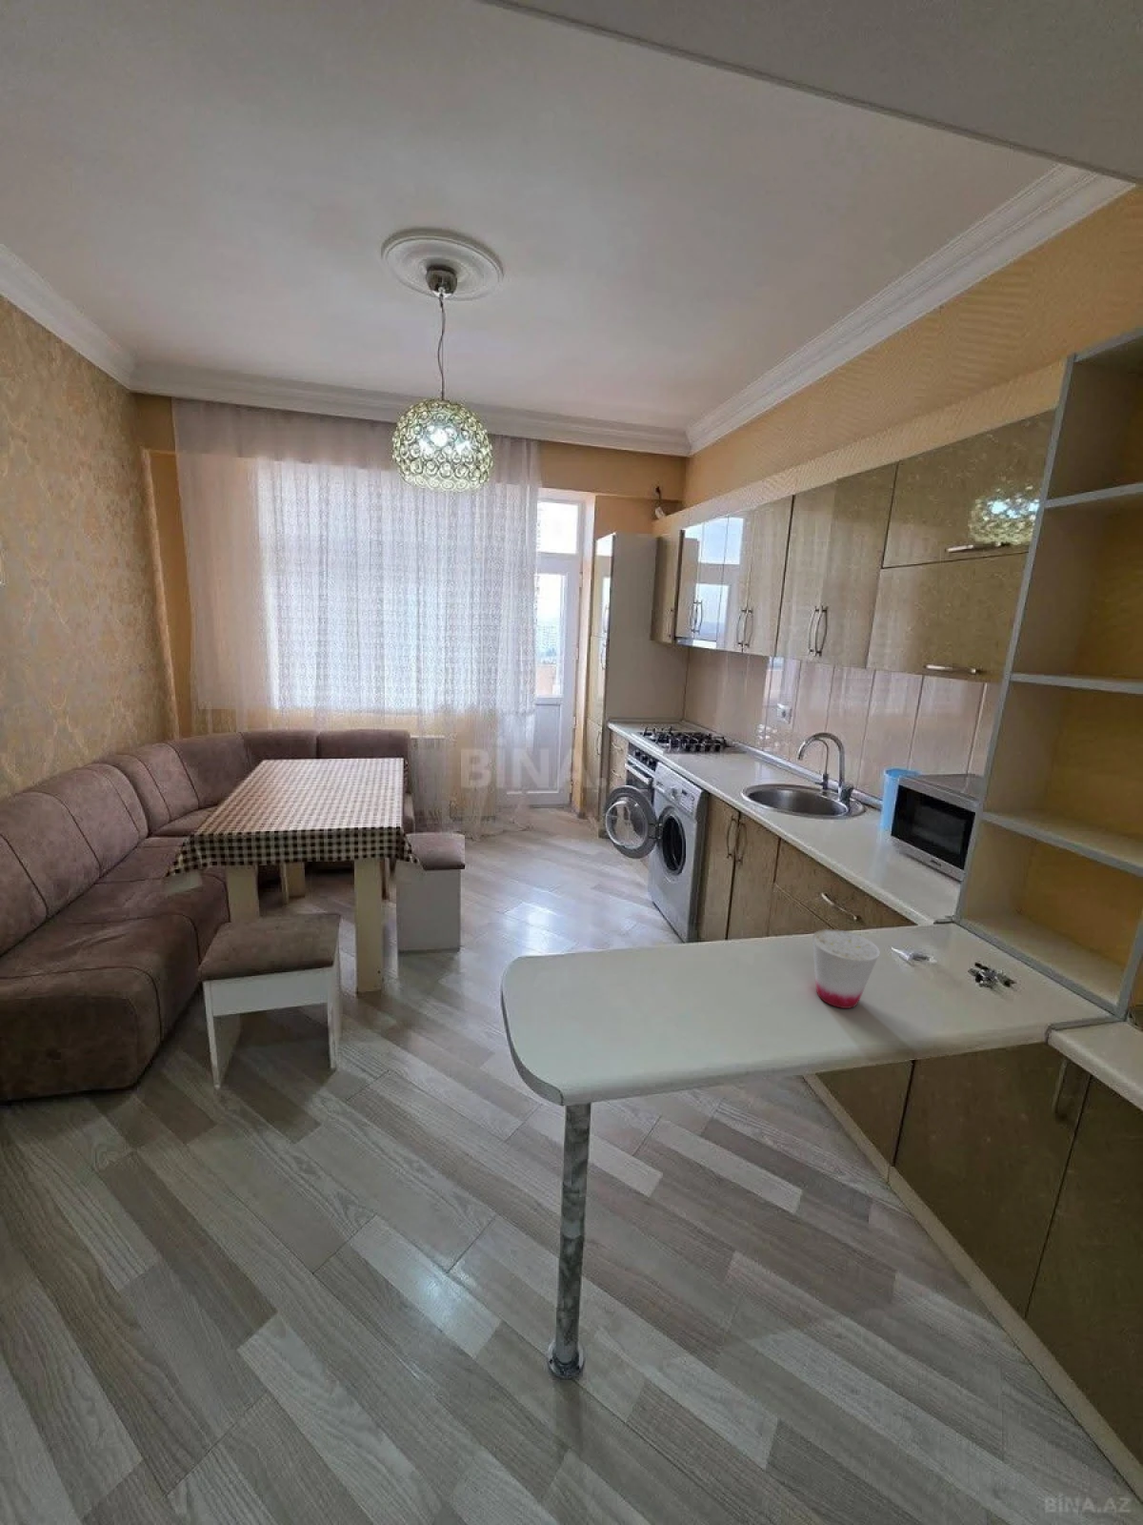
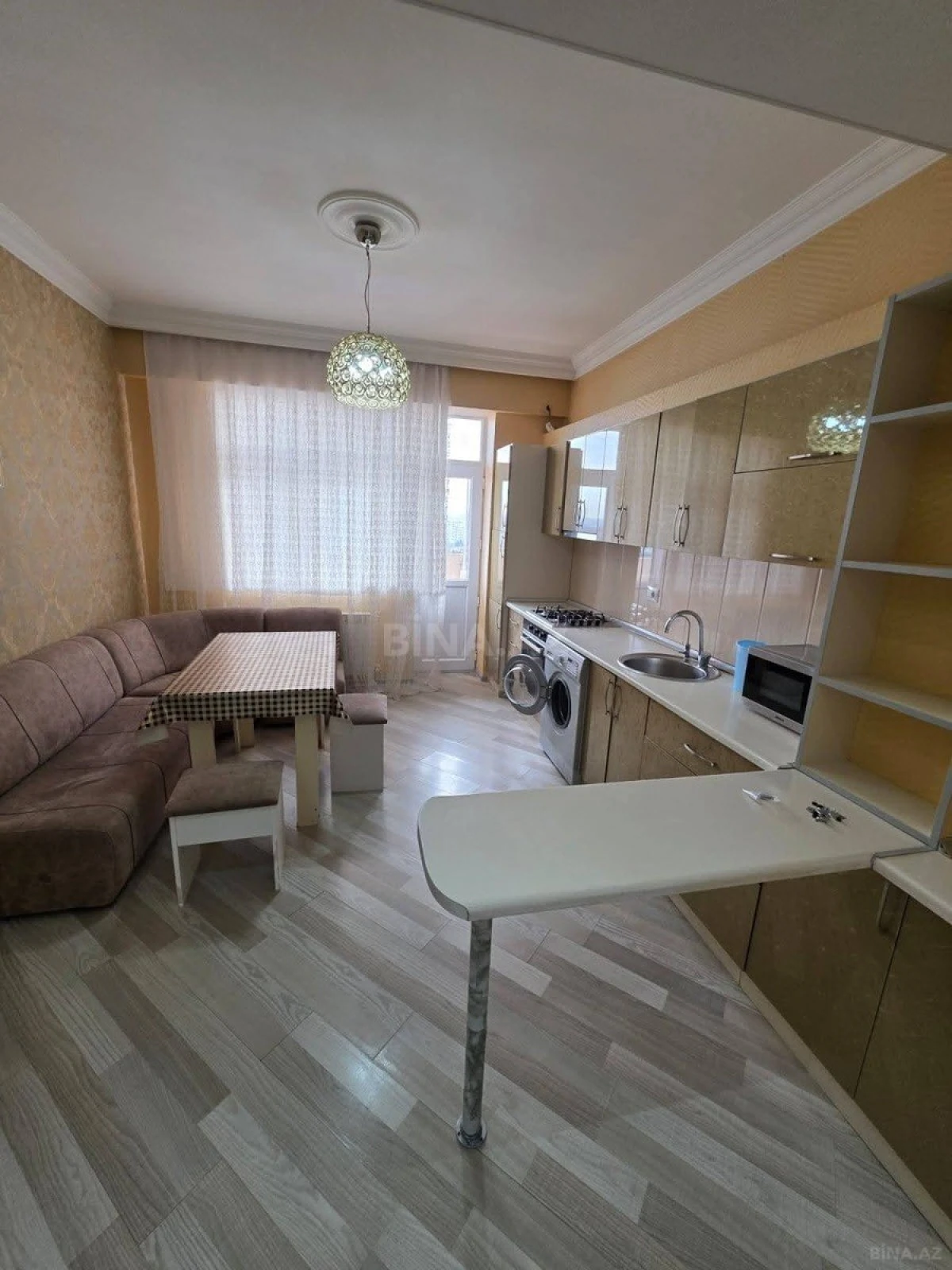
- cup (842, 970)
